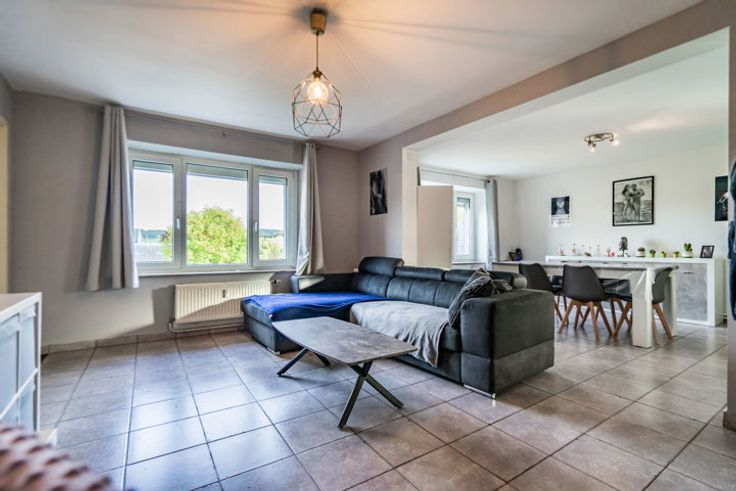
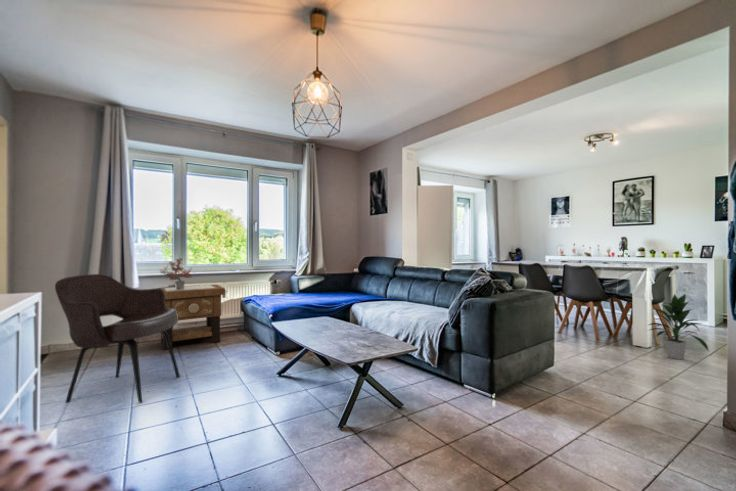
+ armchair (121, 331)
+ potted plant (179, 270)
+ indoor plant (677, 326)
+ side table (190, 315)
